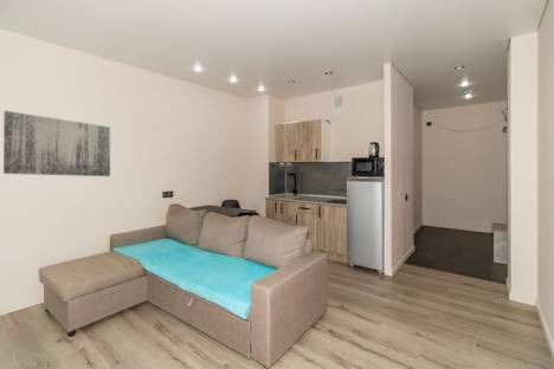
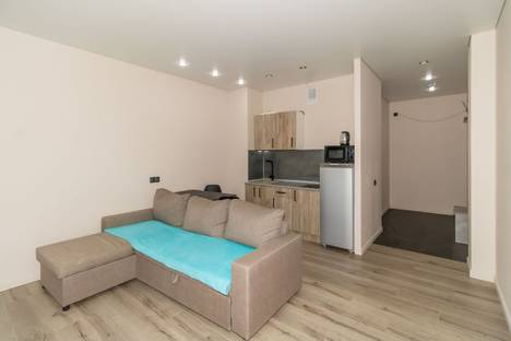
- wall art (63, 147)
